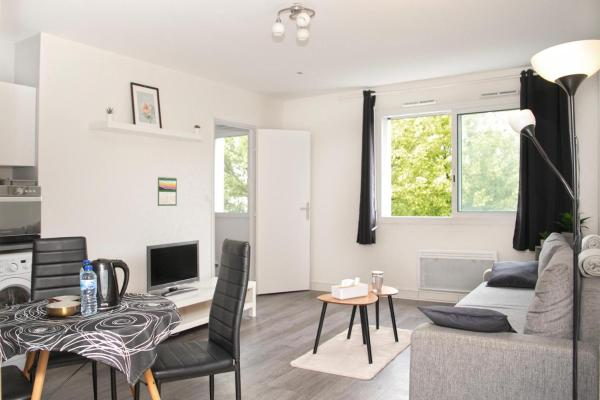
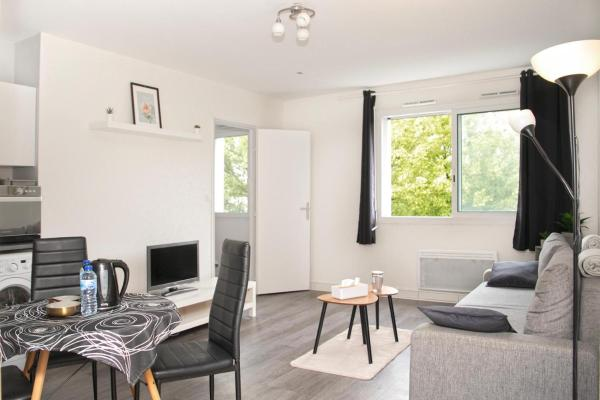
- calendar (167, 191)
